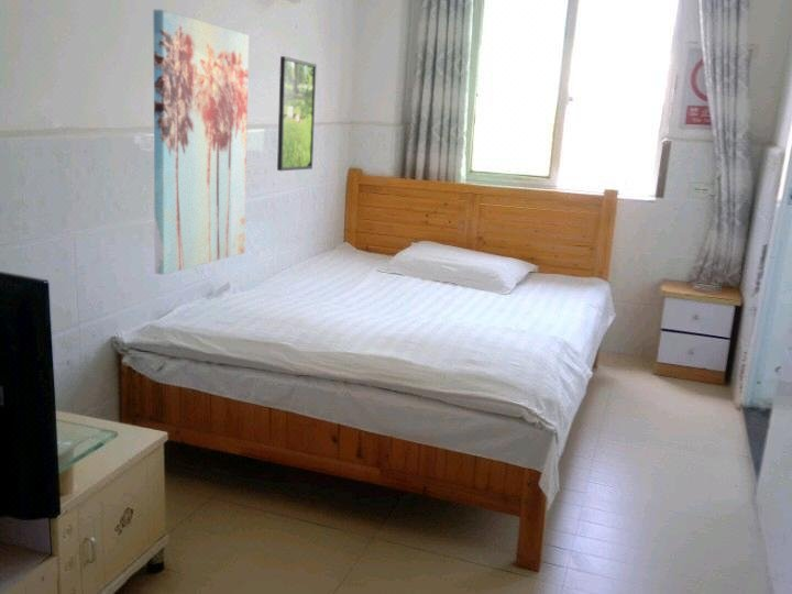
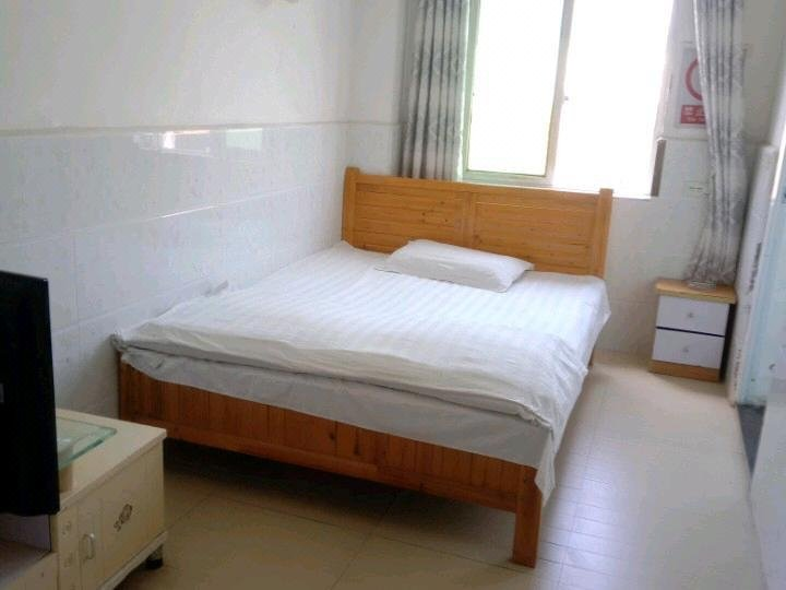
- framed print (297, 116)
- wall art (205, 146)
